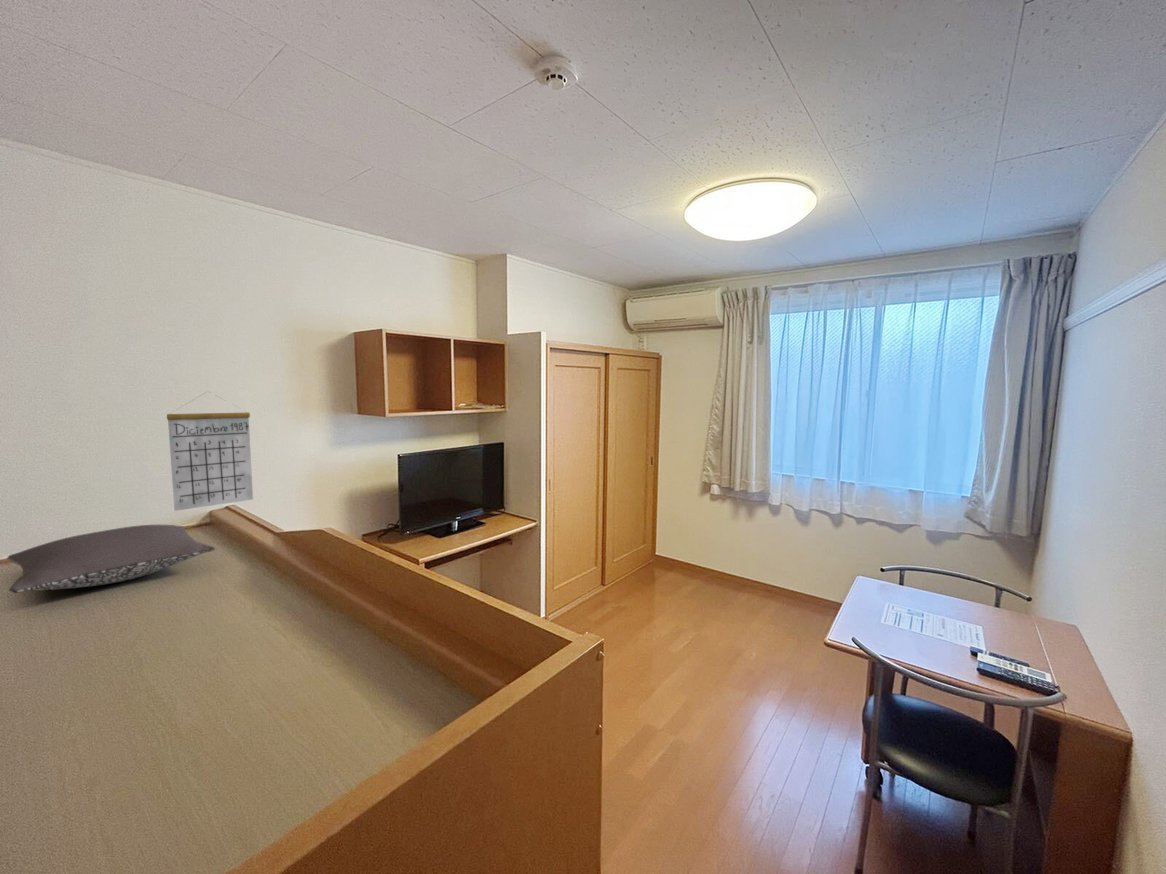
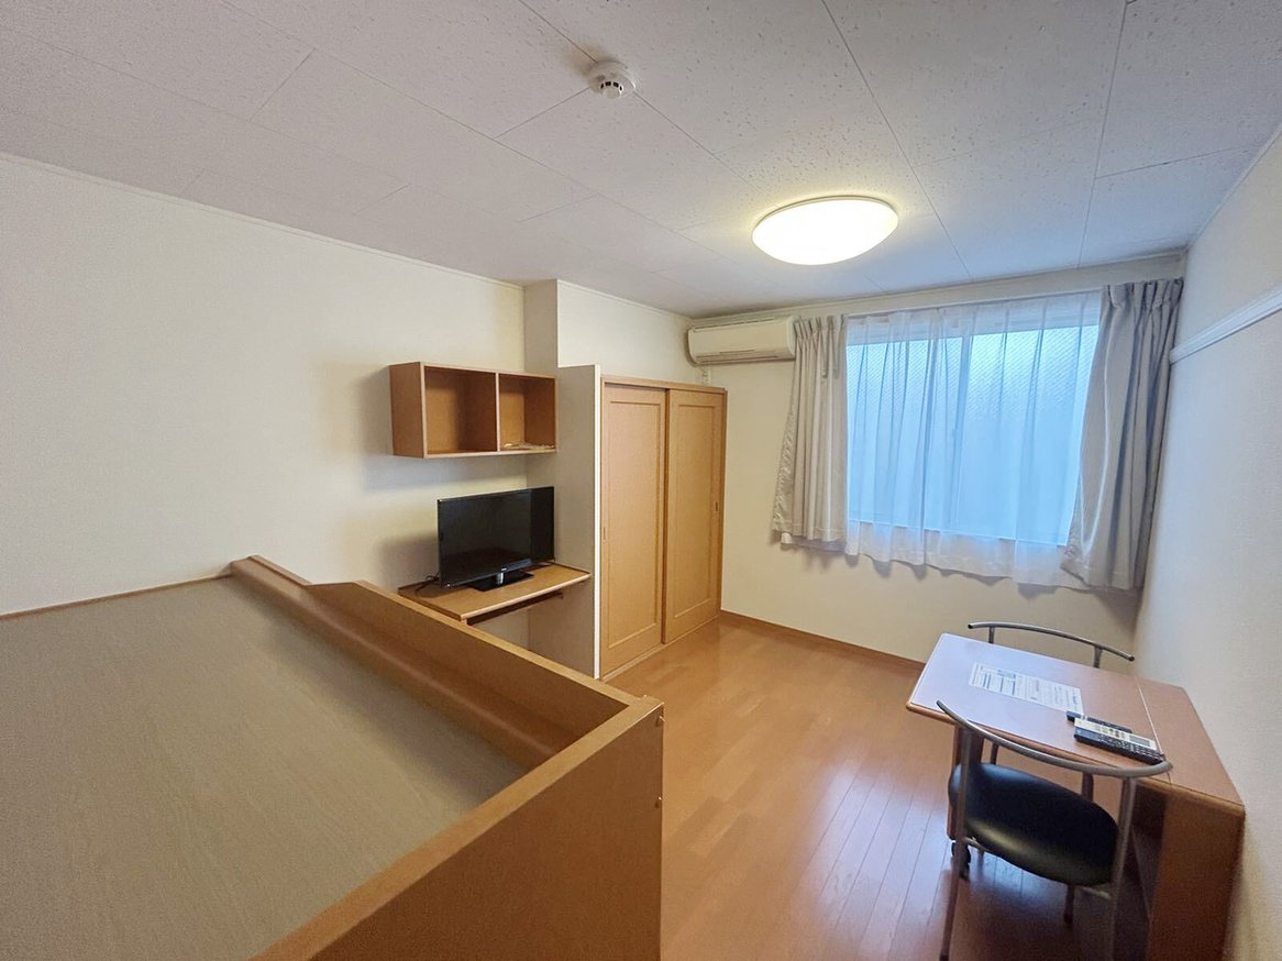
- calendar (212, 448)
- pillow (113, 553)
